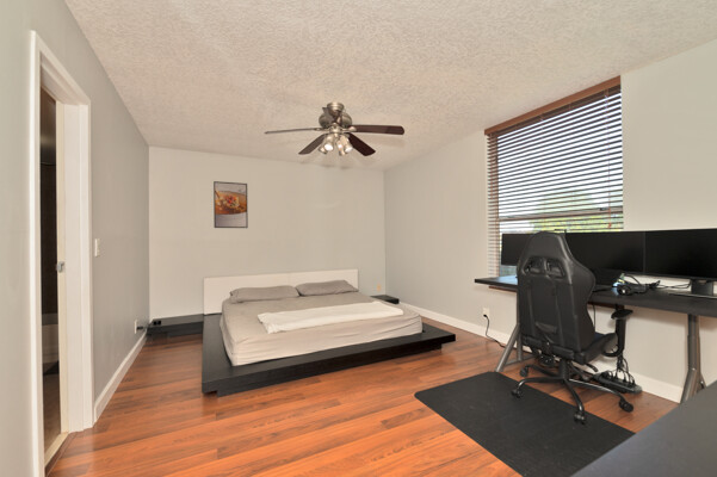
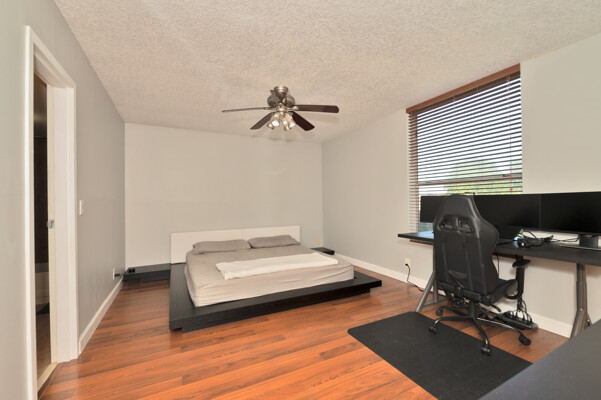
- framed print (230, 205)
